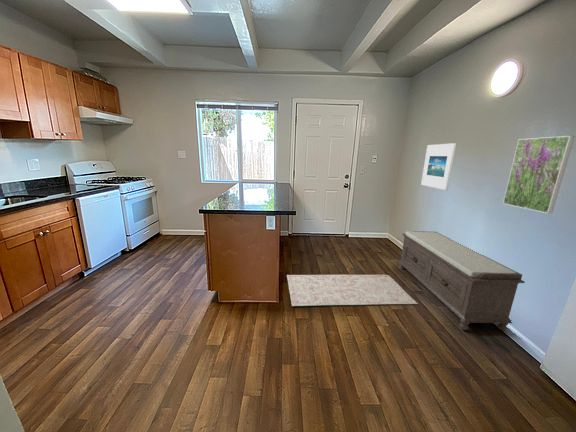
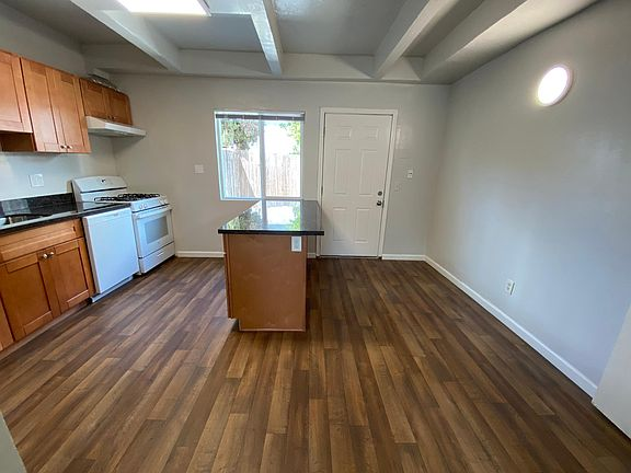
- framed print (534, 174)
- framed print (436, 166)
- bench (445, 270)
- rug (346, 288)
